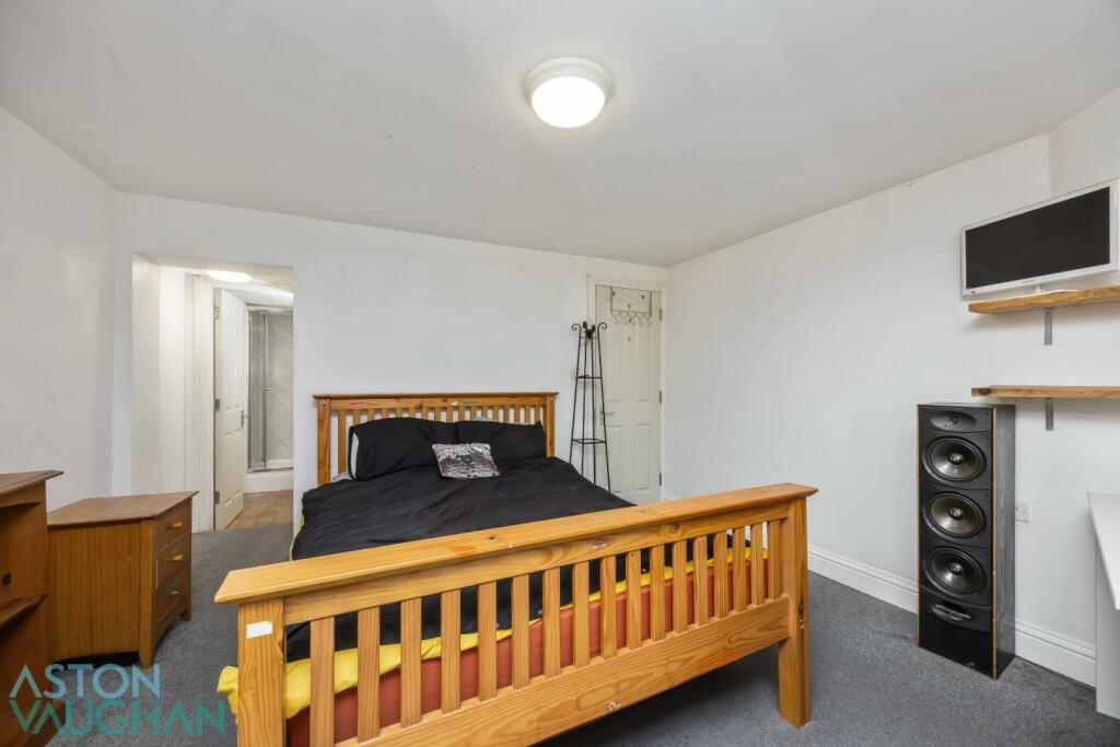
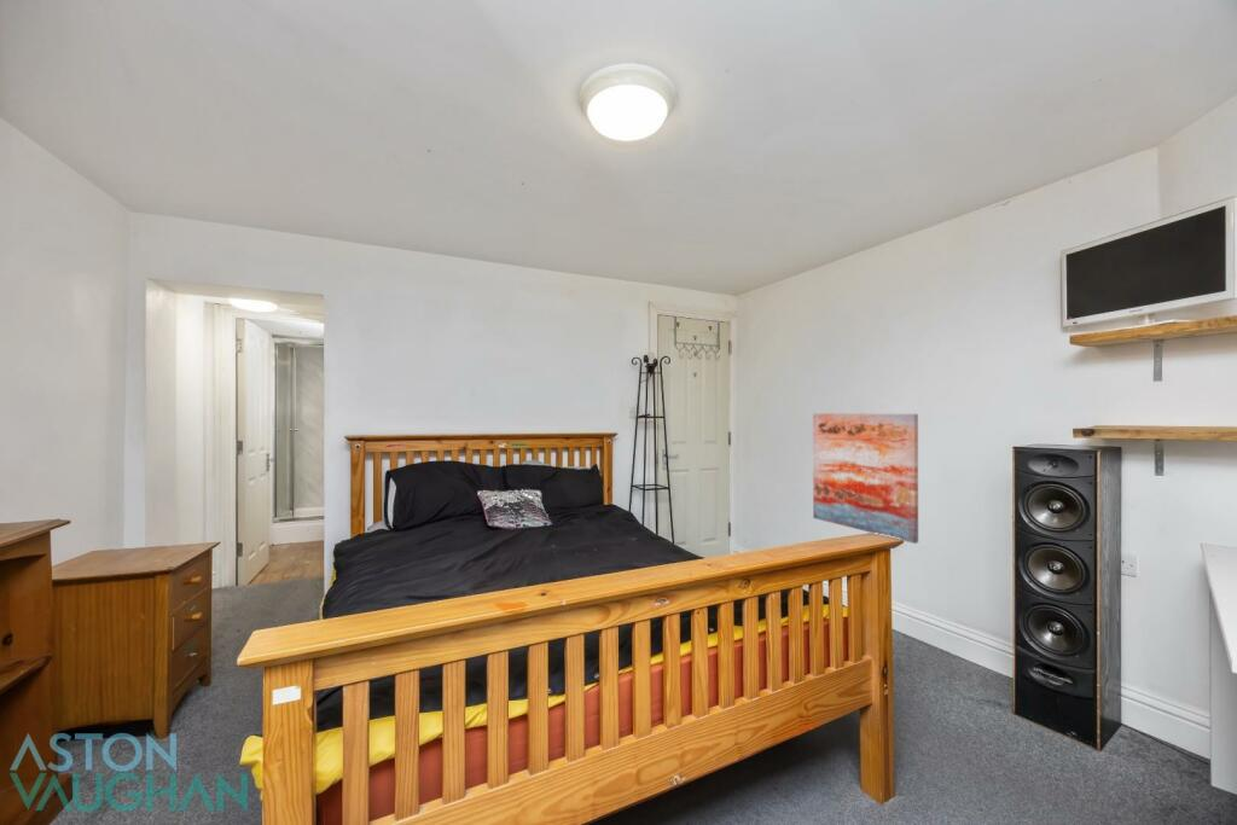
+ wall art (860, 471)
